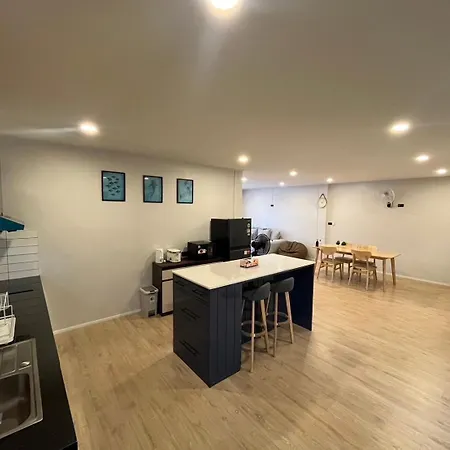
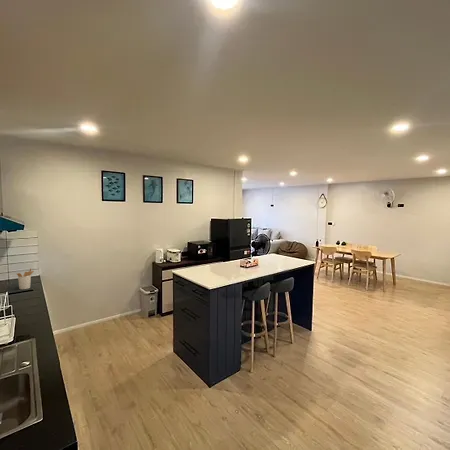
+ utensil holder (26, 279)
